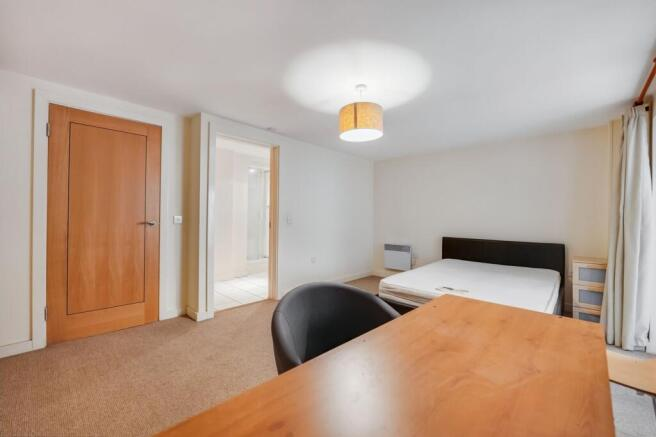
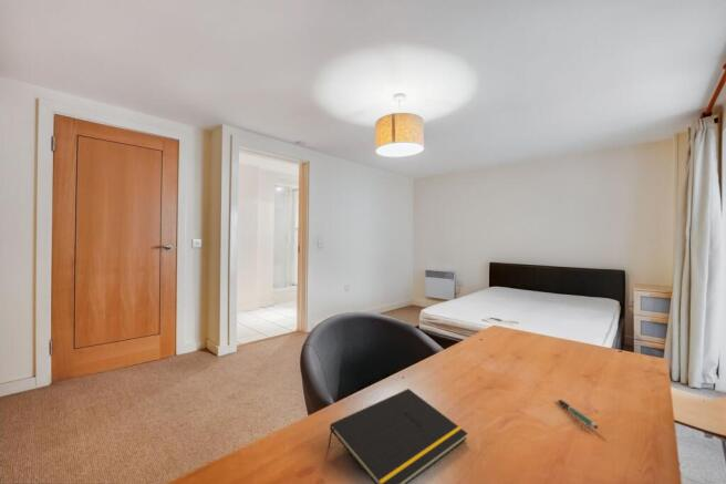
+ pen (574, 411)
+ notepad (400, 431)
